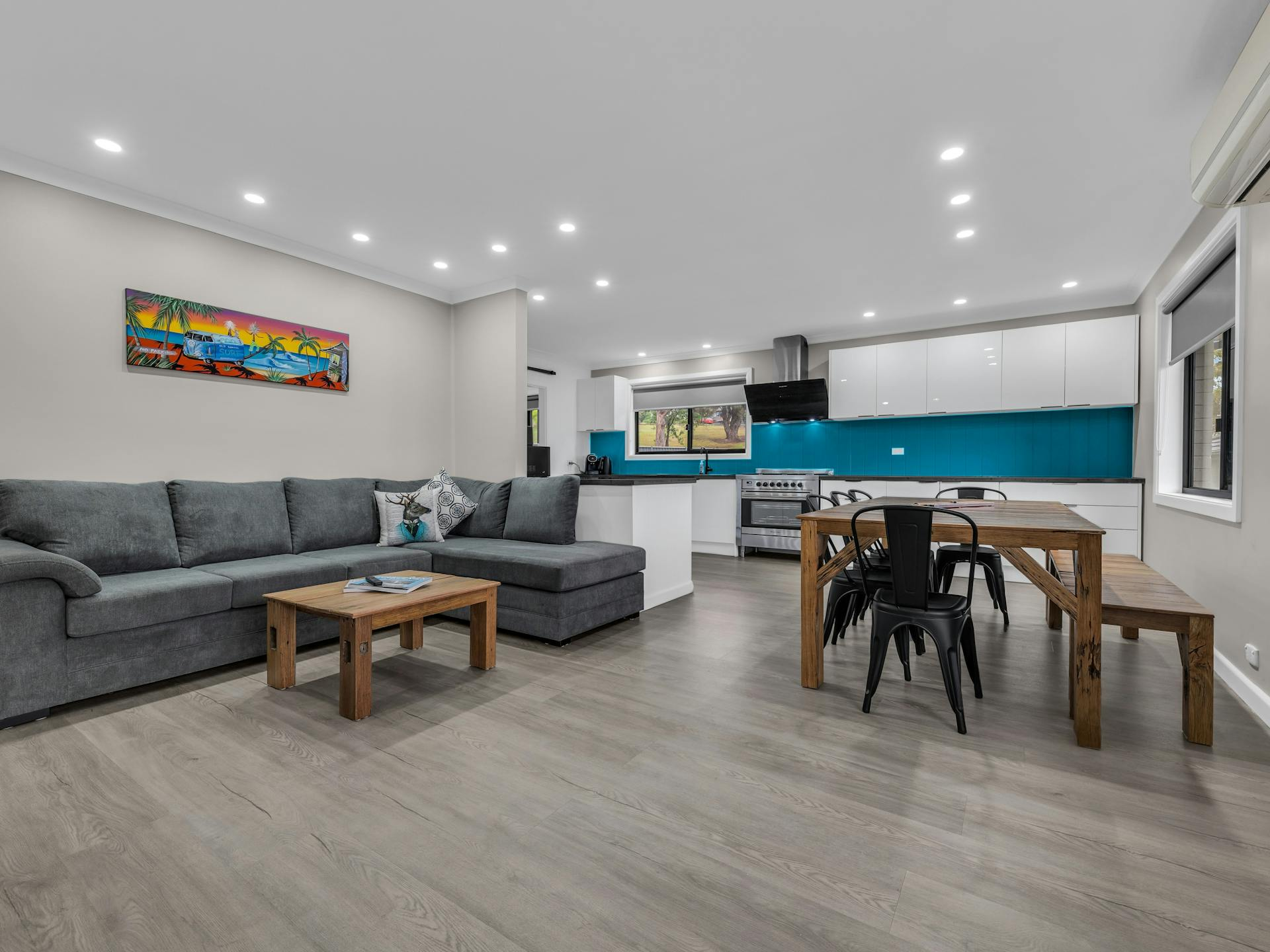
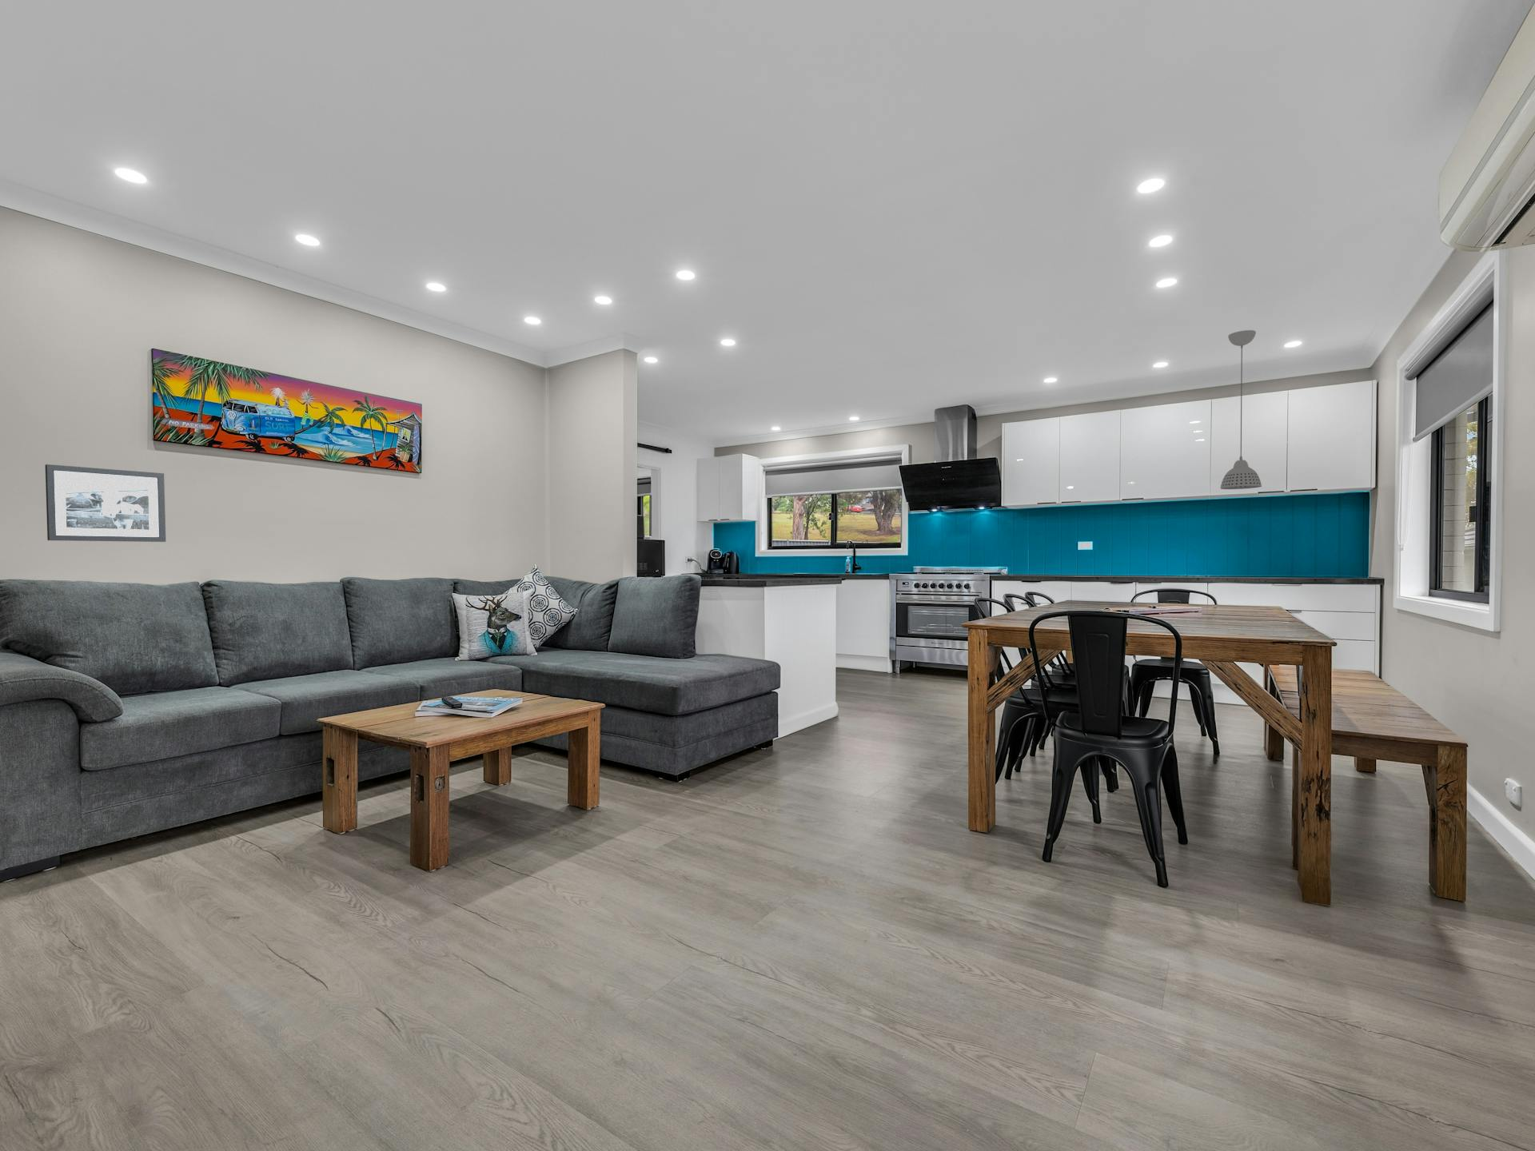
+ pendant light (1241, 411)
+ picture frame (108, 505)
